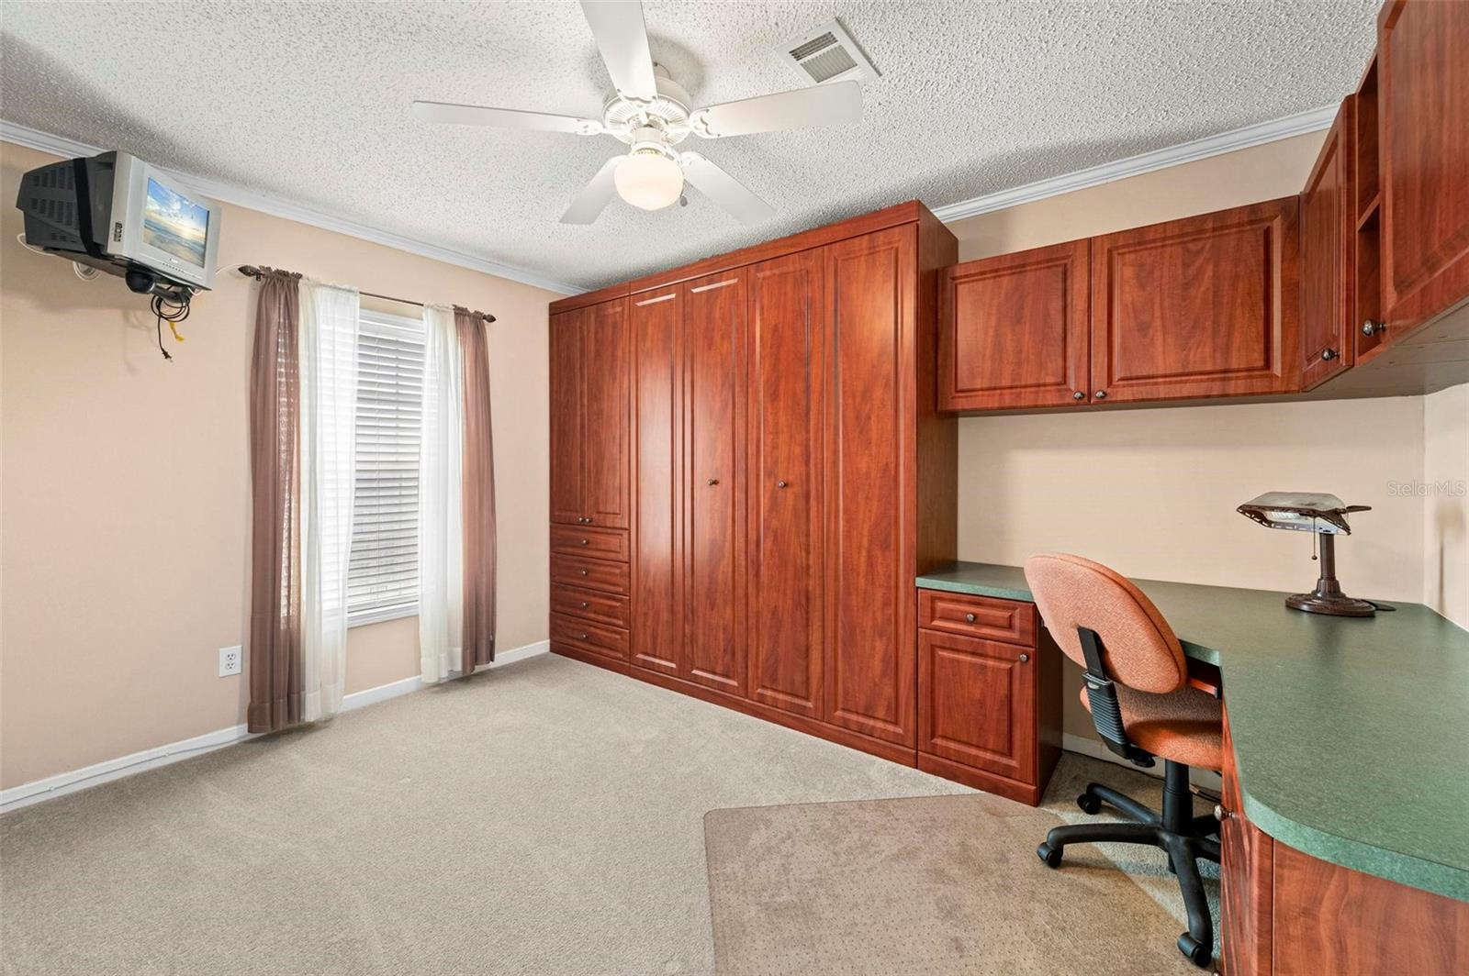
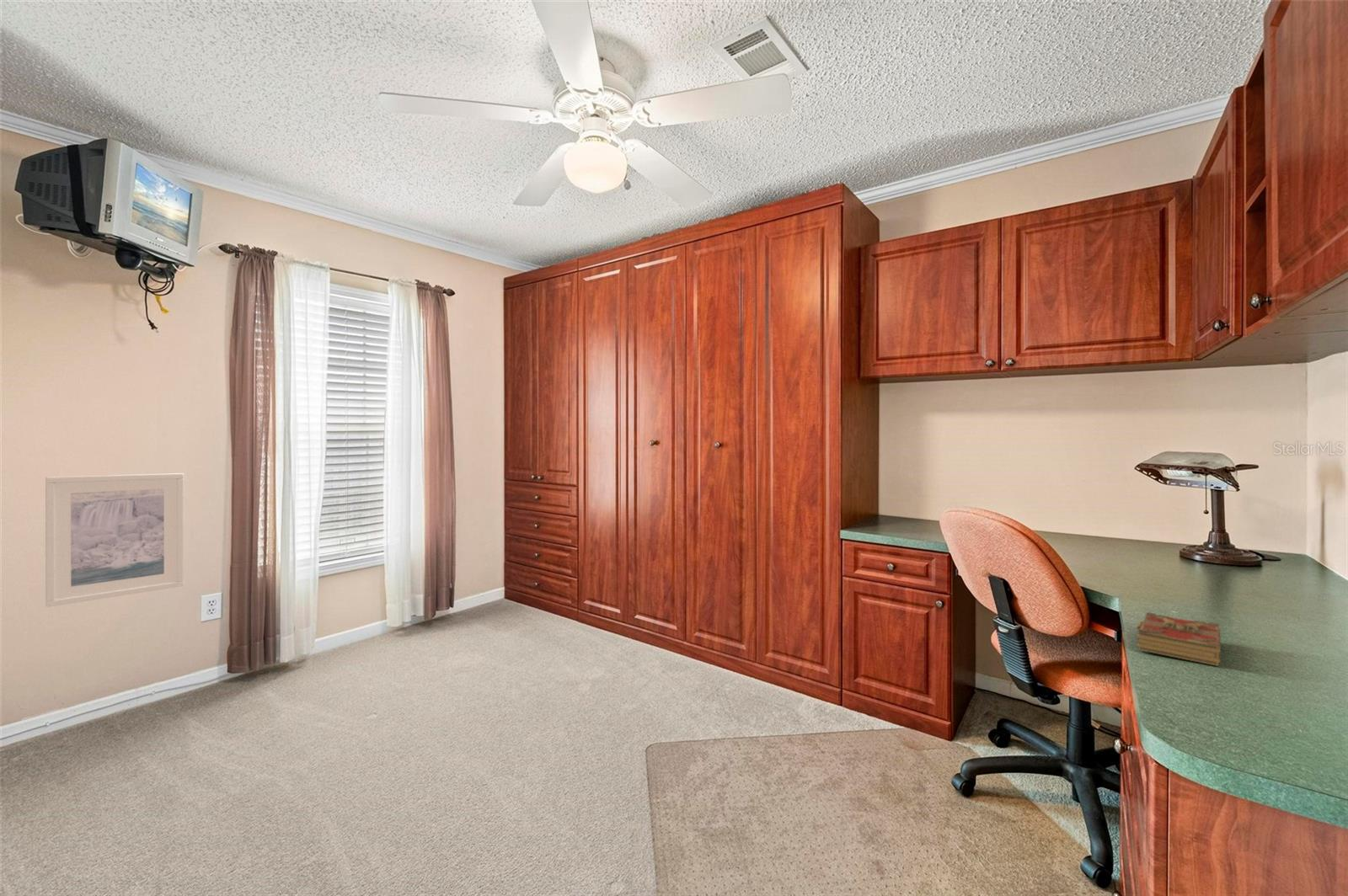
+ book (1177, 635)
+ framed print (119, 535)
